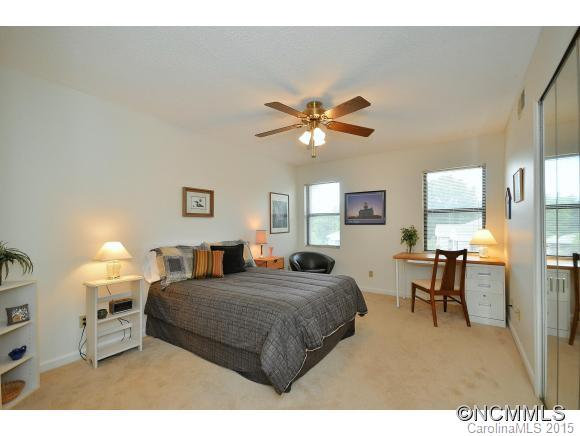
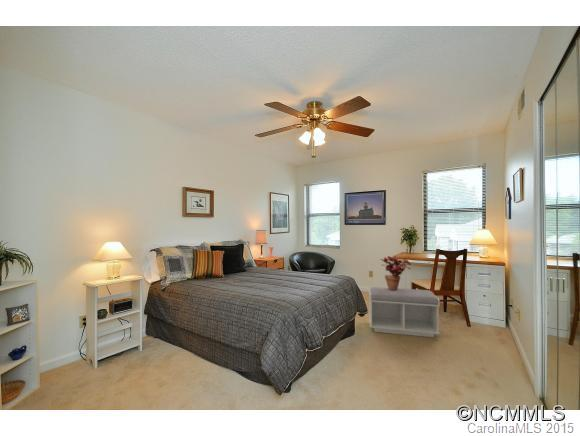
+ potted plant (395, 273)
+ bench (401, 310)
